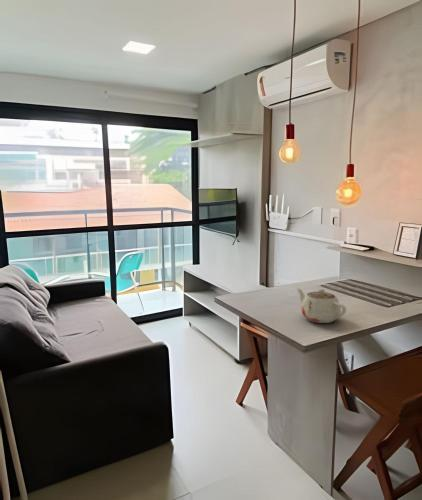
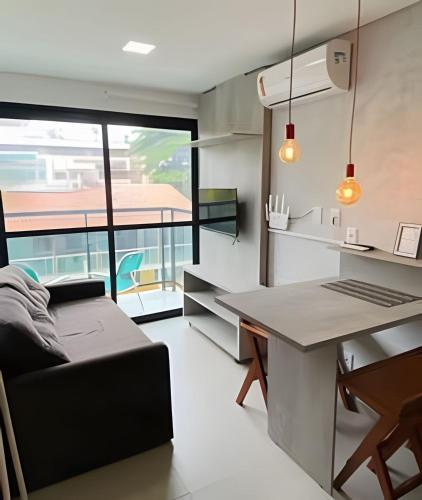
- teapot (319, 303)
